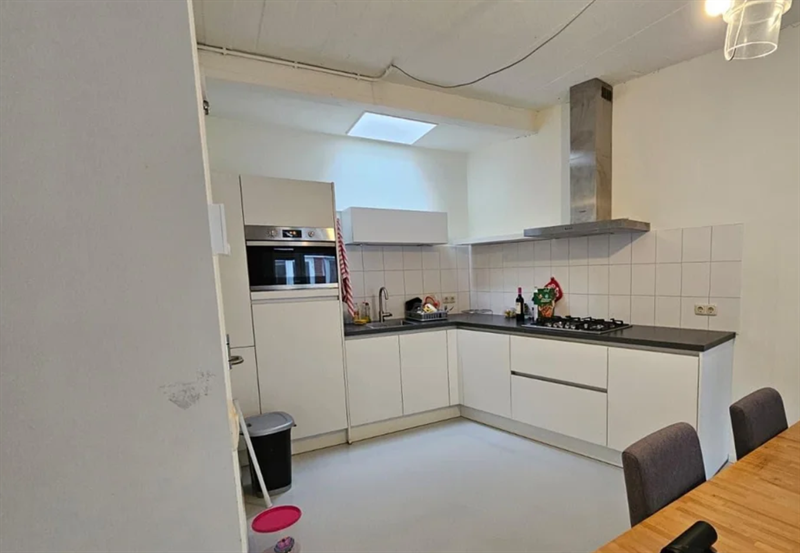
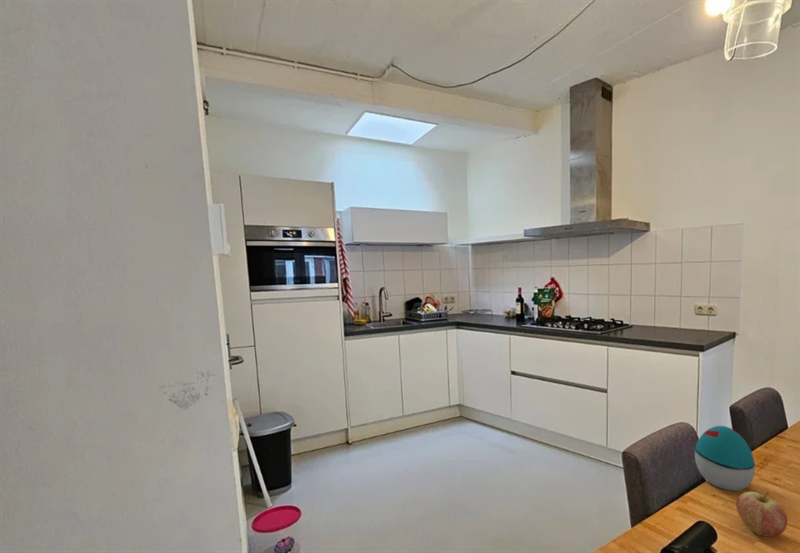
+ fruit (760, 513)
+ decorative egg (723, 454)
